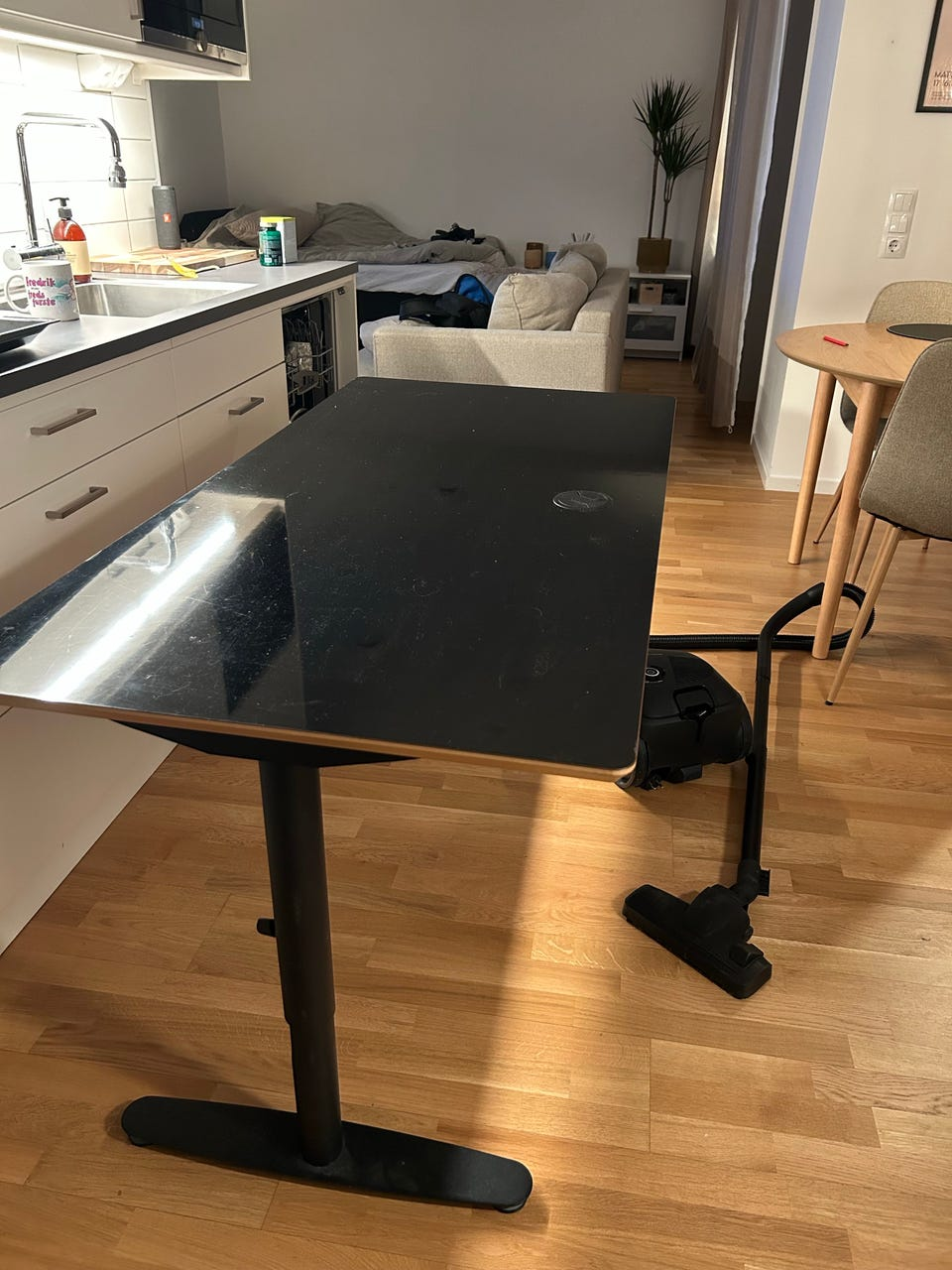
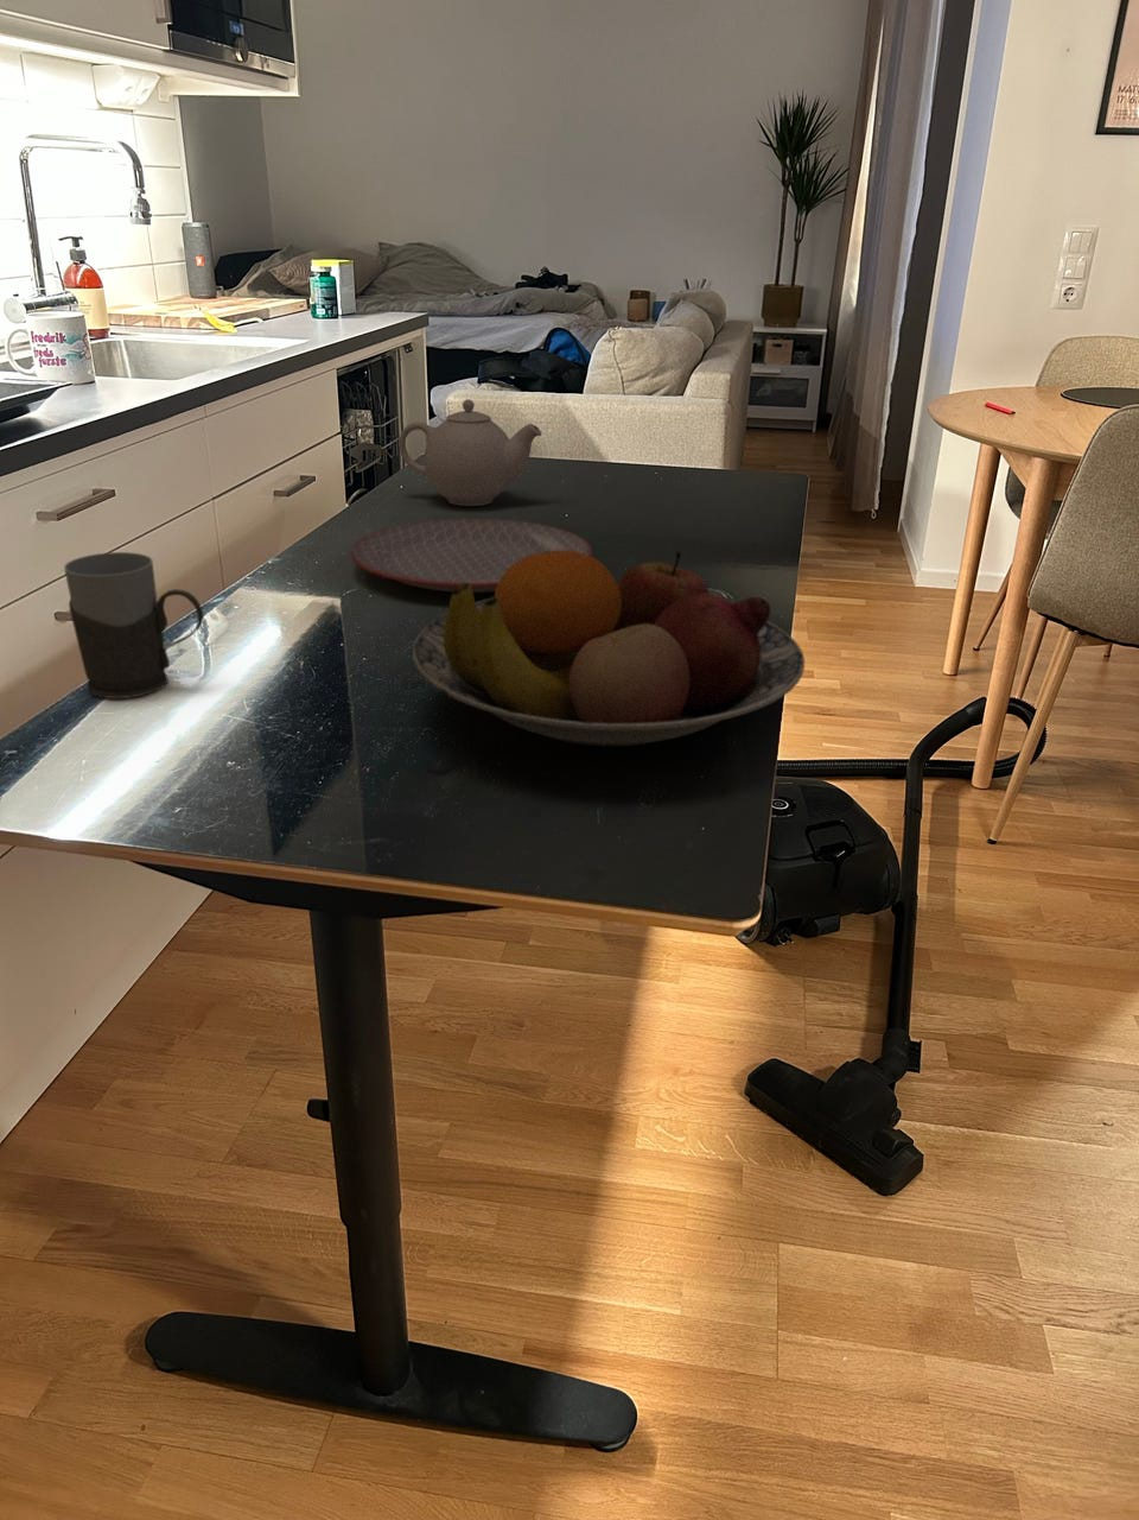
+ teapot (469, 450)
+ mug (140, 625)
+ plate (473, 557)
+ fruit bowl (608, 631)
